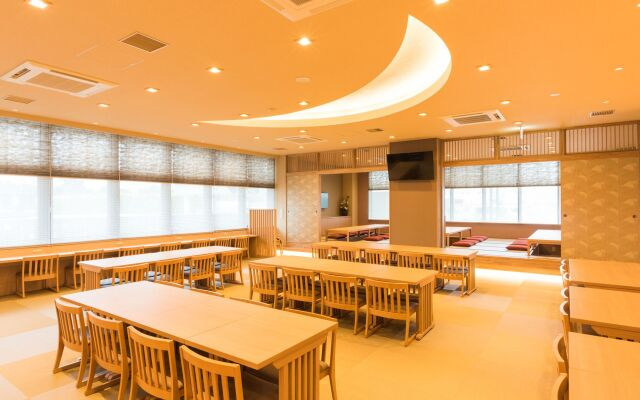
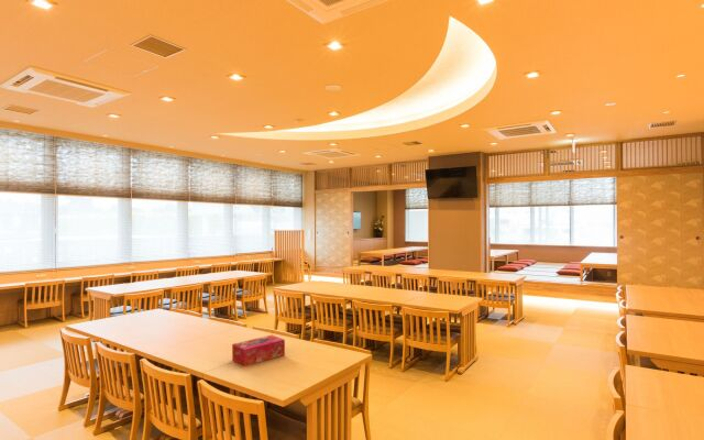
+ tissue box (258, 349)
